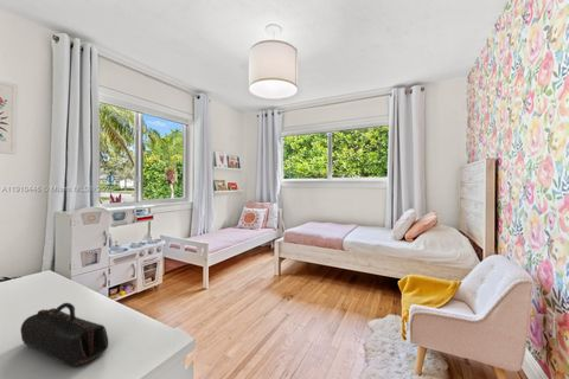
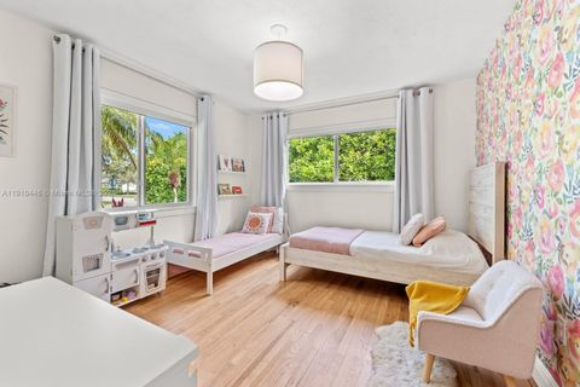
- pencil case (63, 325)
